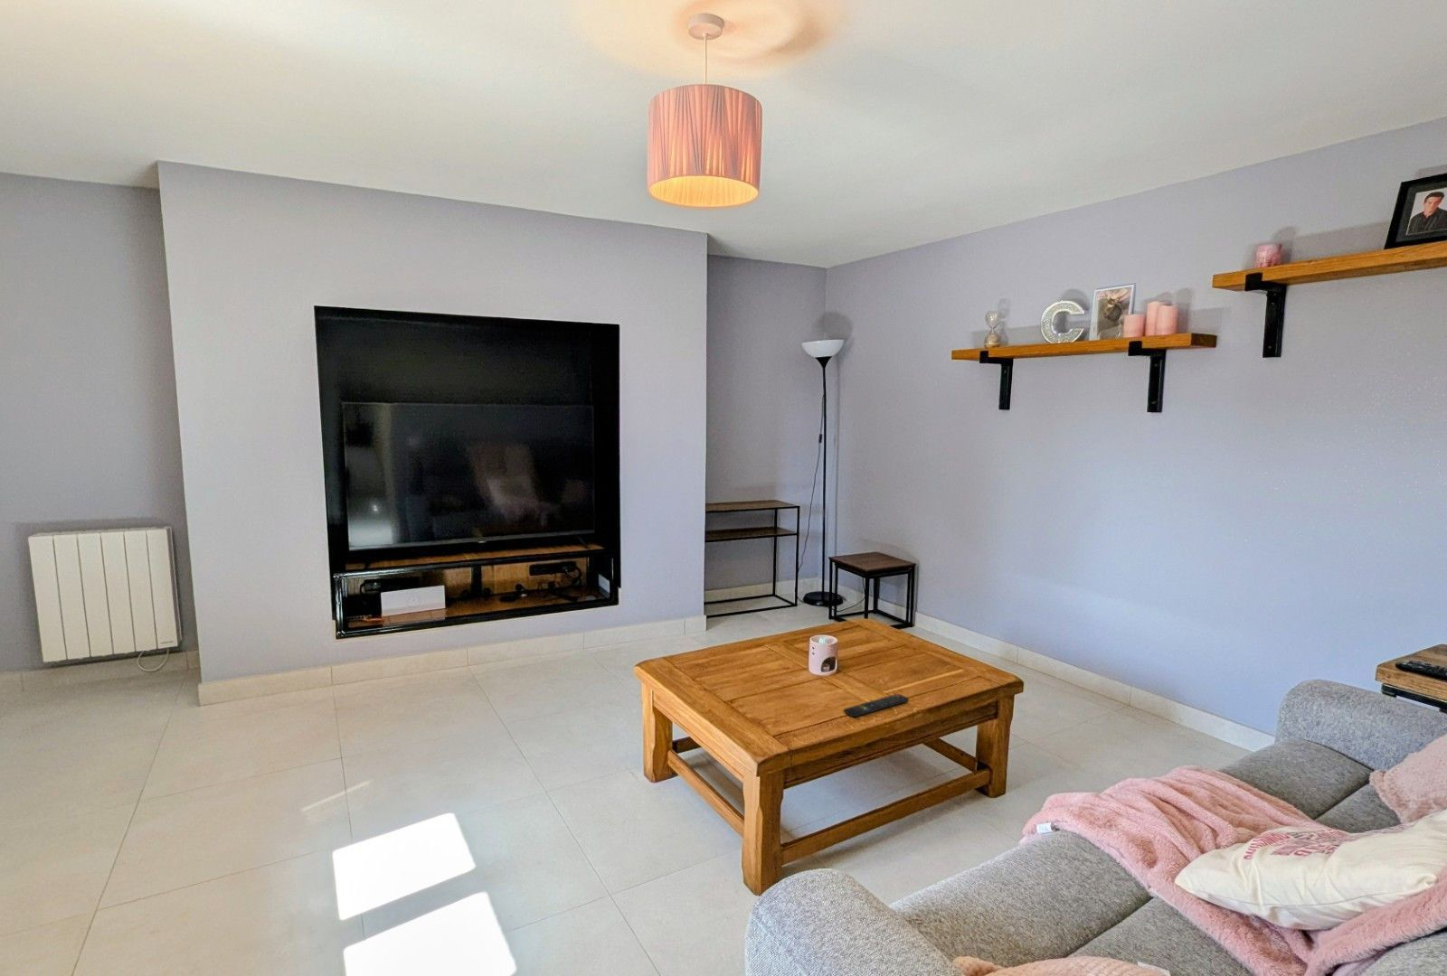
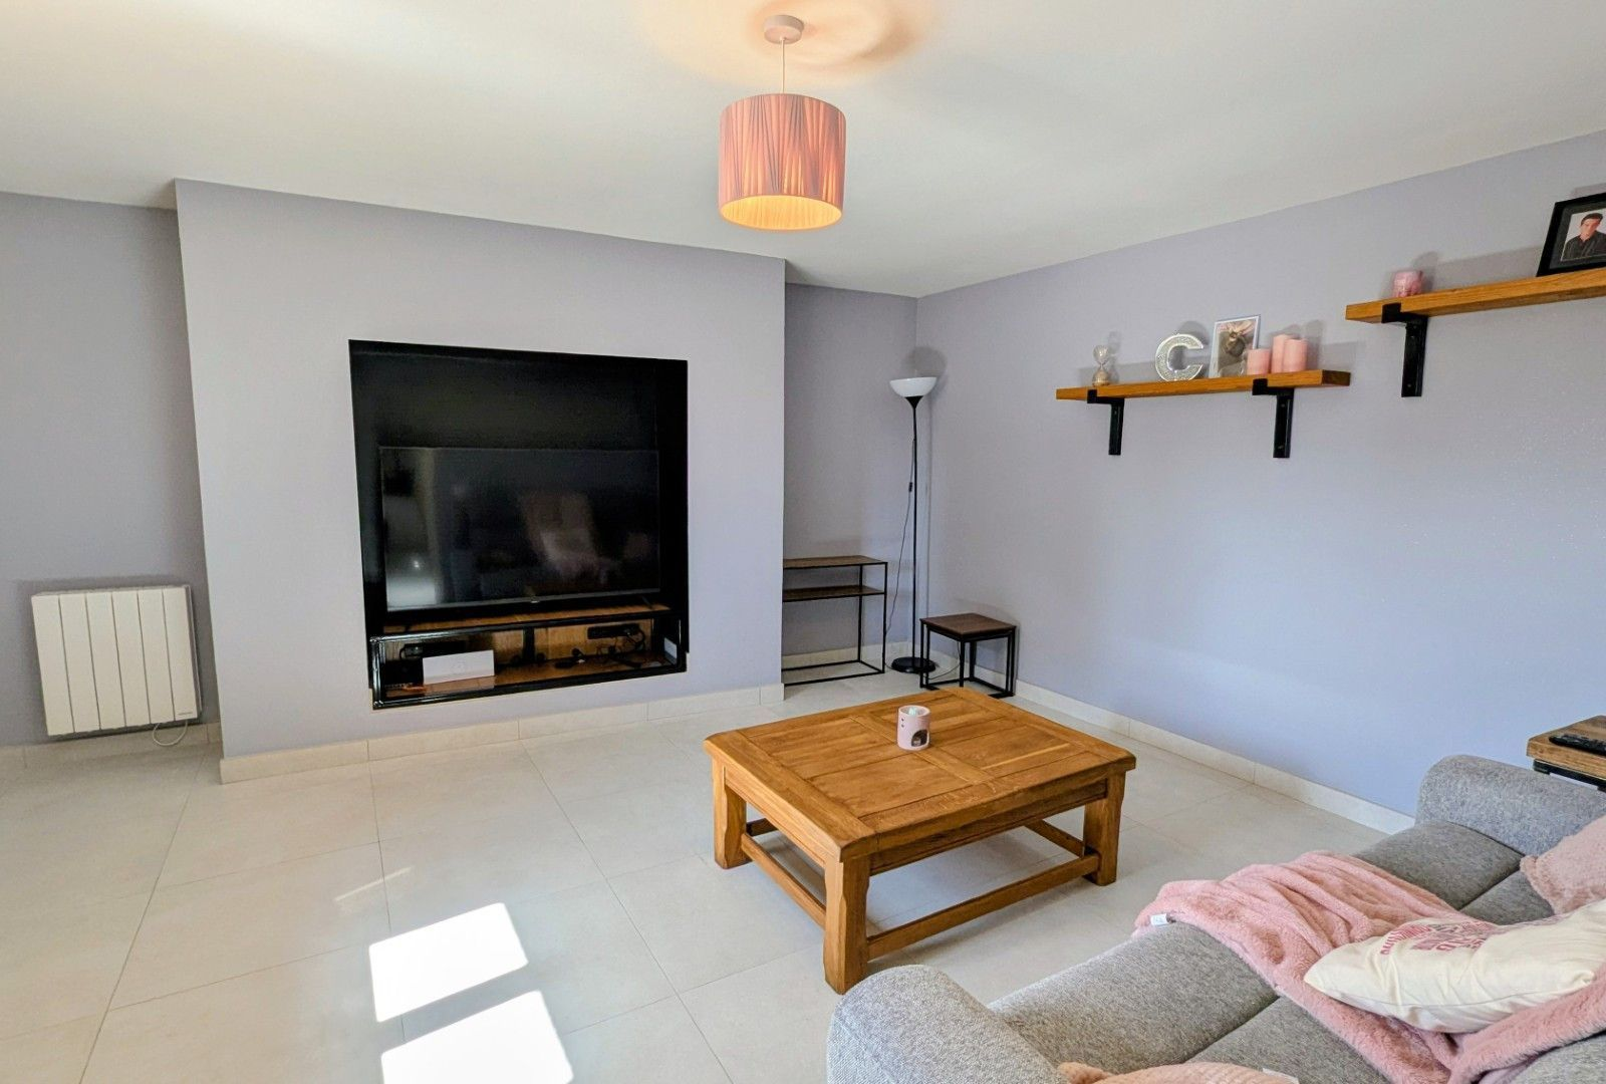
- remote control (877, 705)
